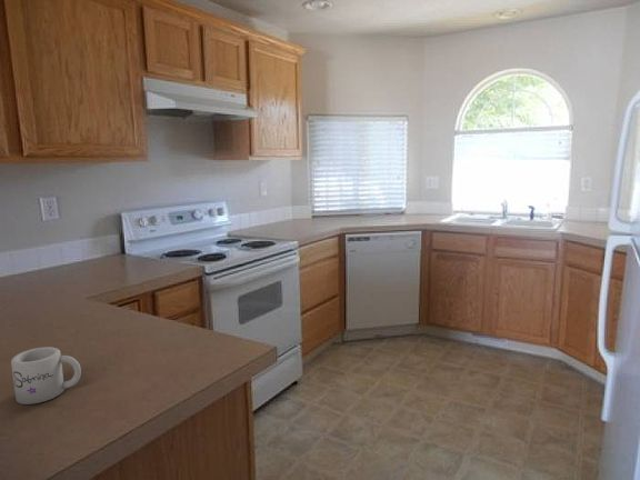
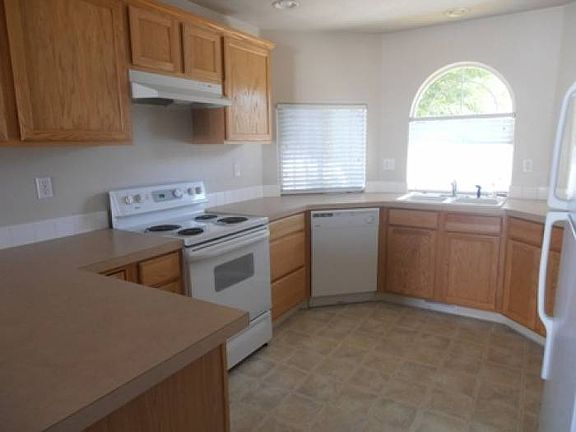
- mug (48, 372)
